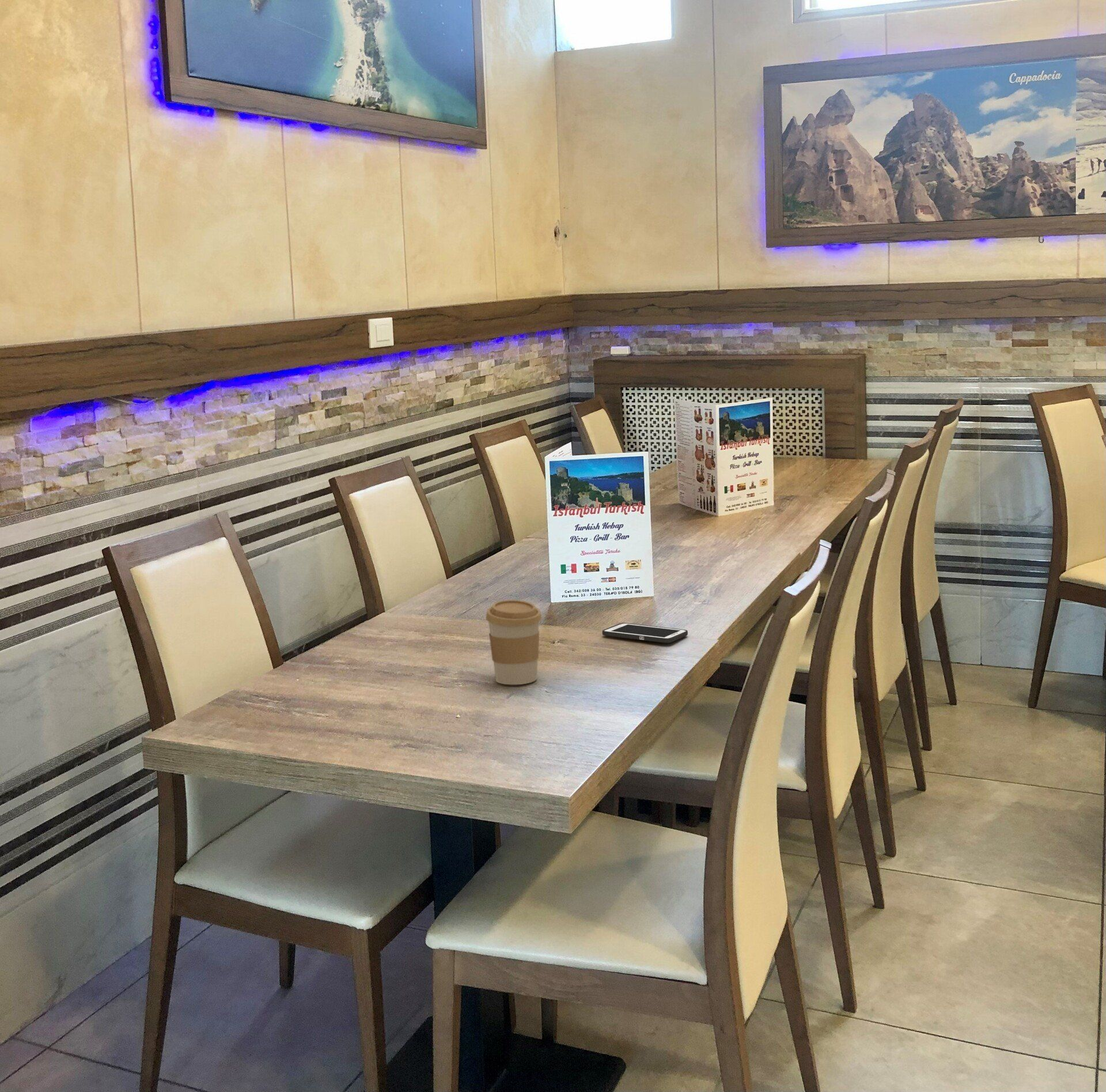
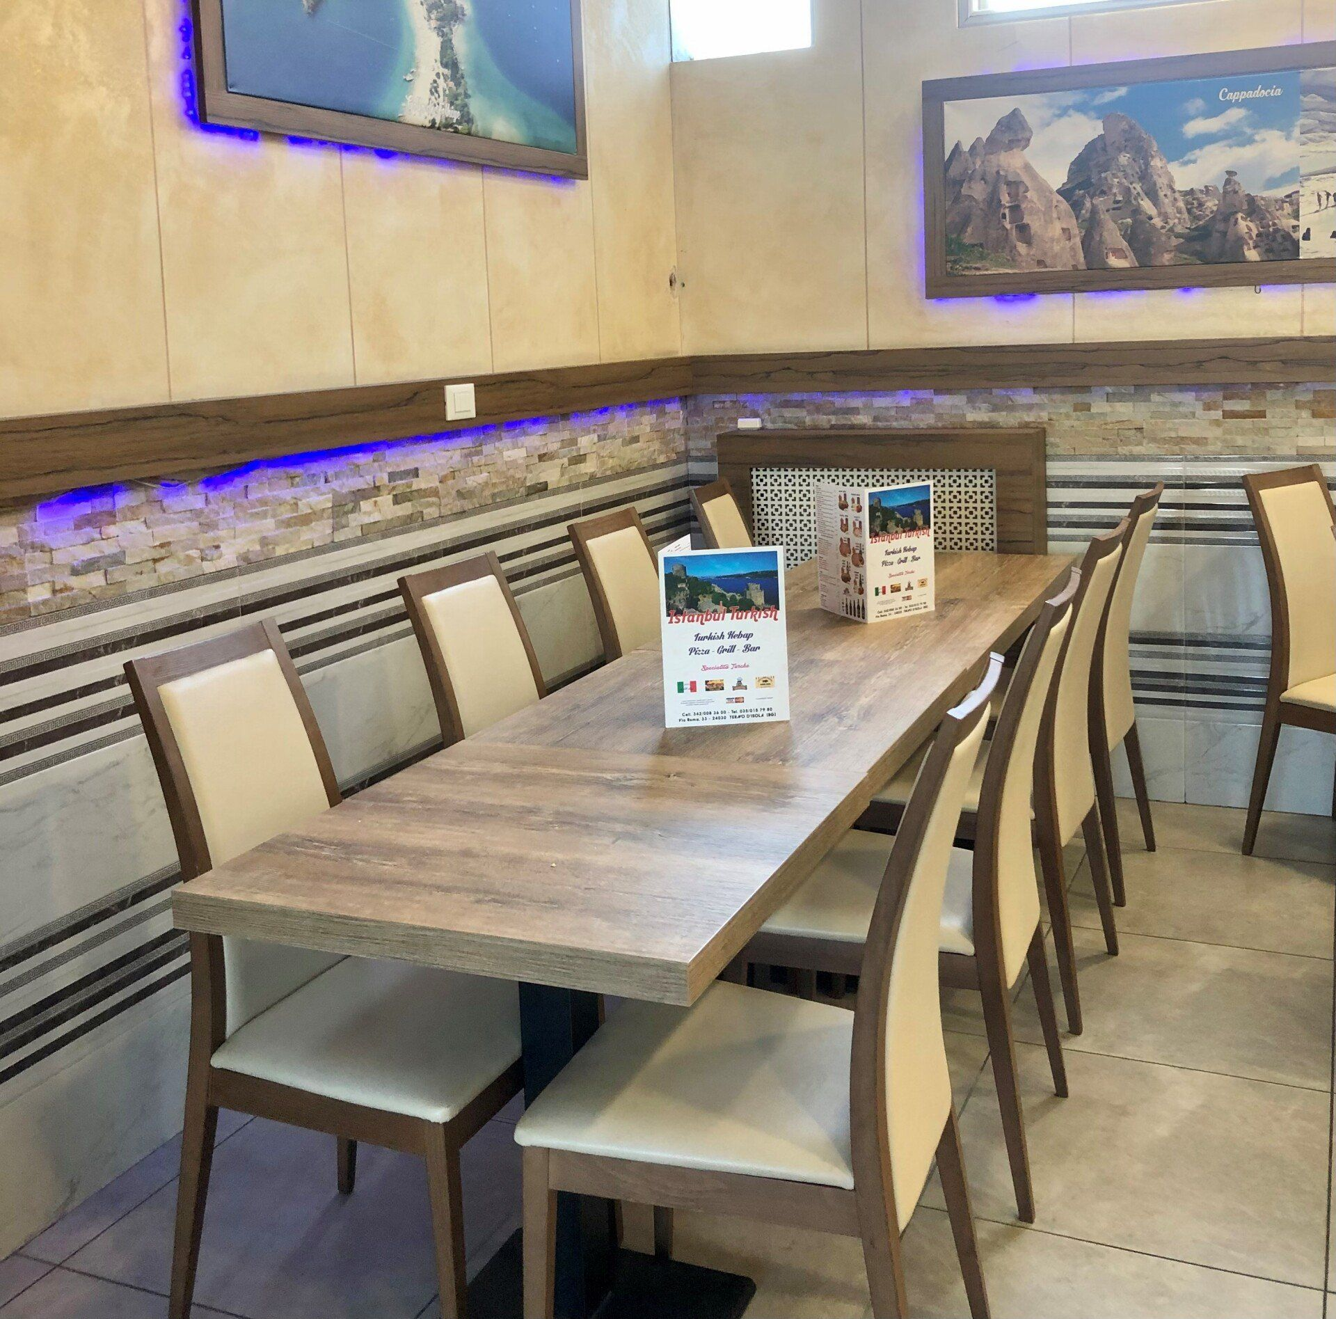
- coffee cup (514, 641)
- cell phone (645, 633)
